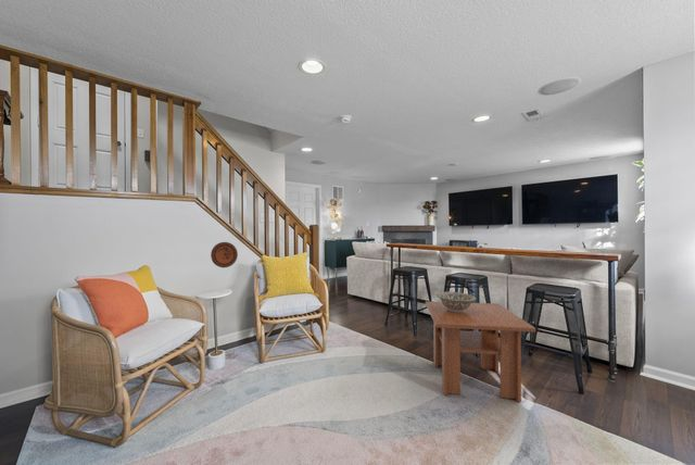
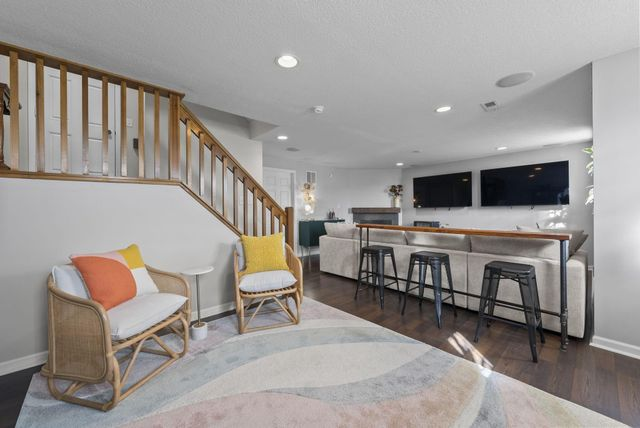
- decorative bowl (455, 302)
- decorative plate (224, 254)
- coffee table (471, 345)
